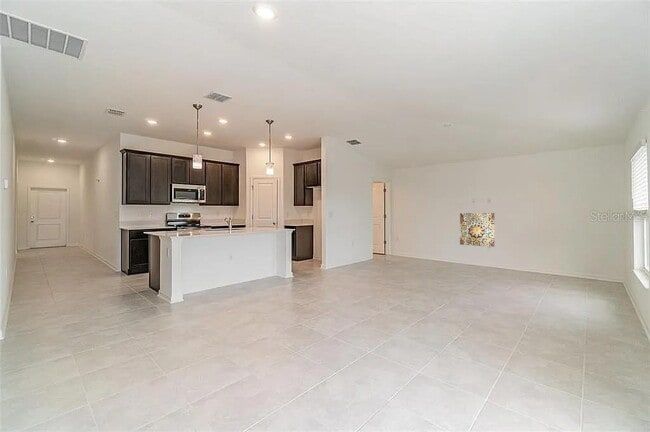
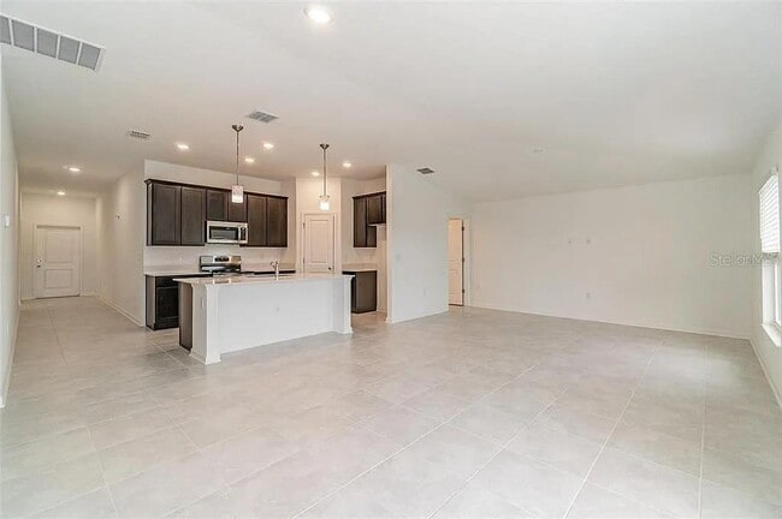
- wall art (476, 229)
